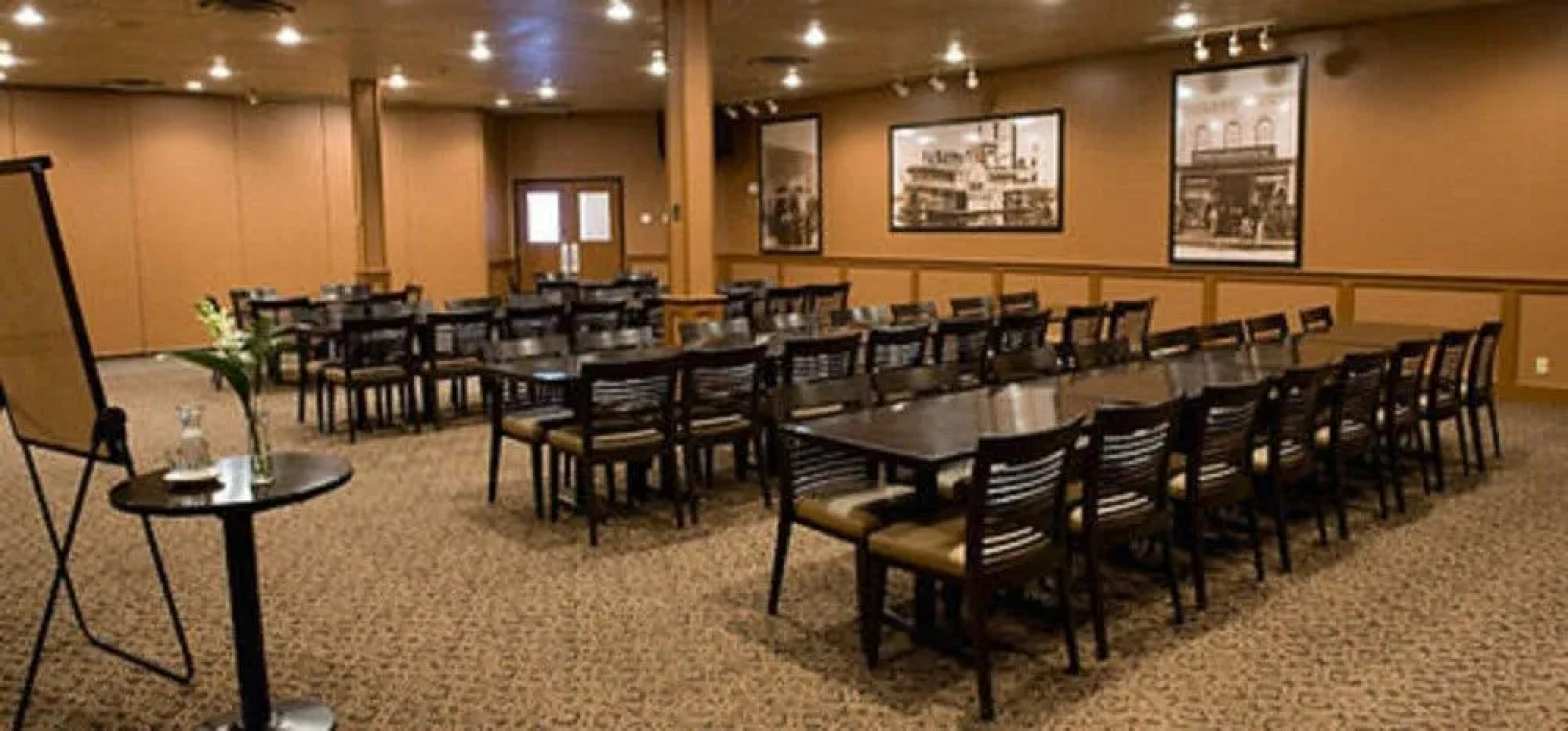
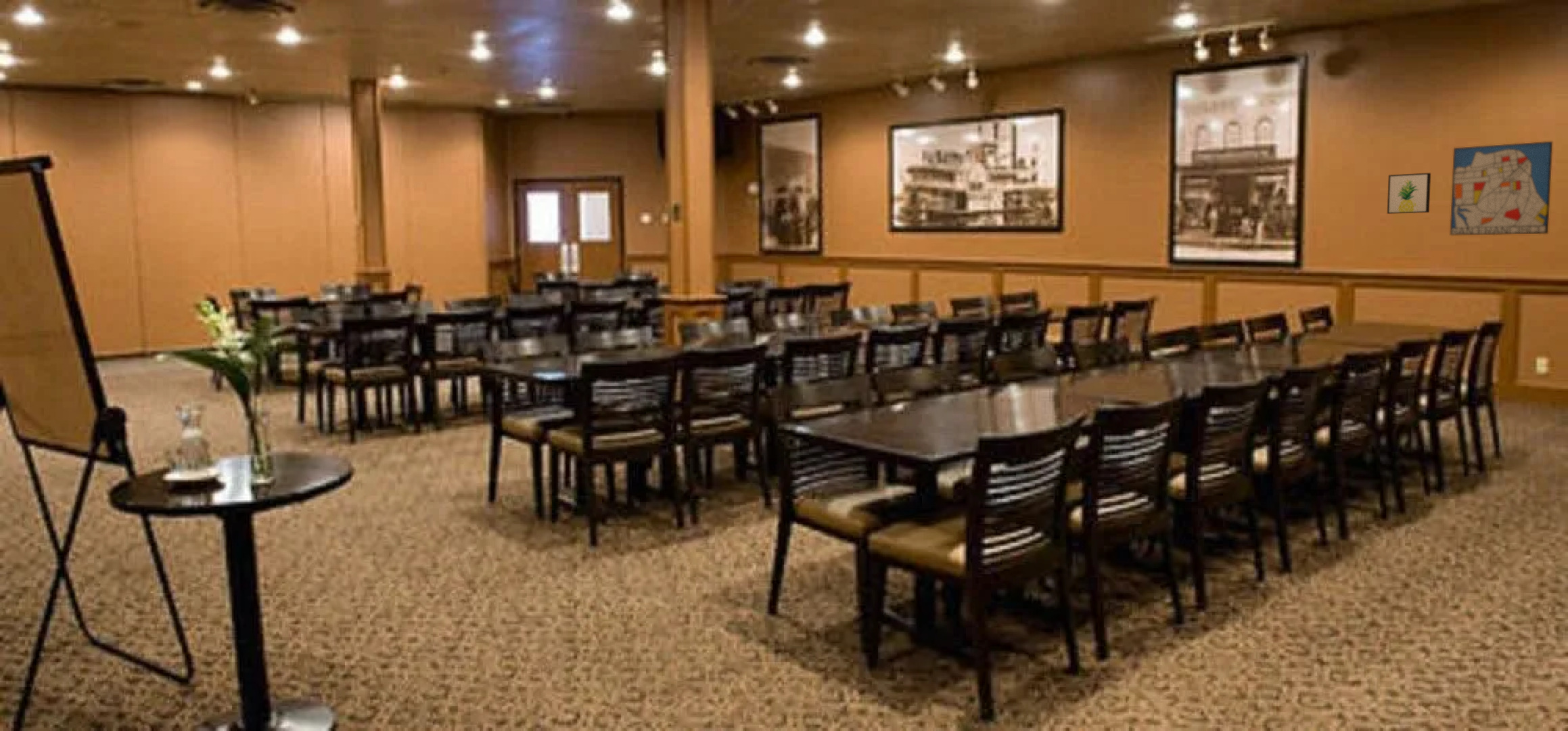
+ wall art (1408, 194)
+ wall art (1499, 190)
